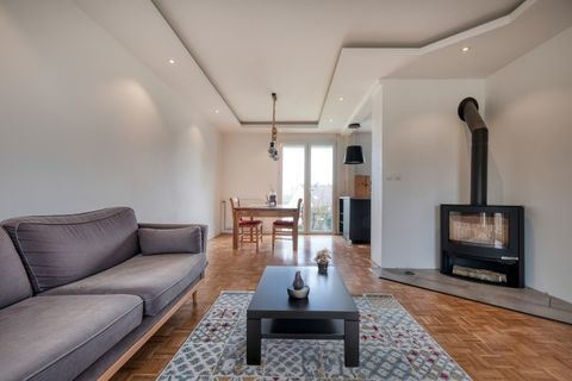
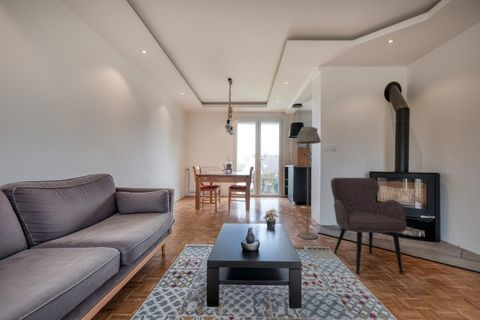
+ floor lamp (307, 181)
+ armchair (362, 219)
